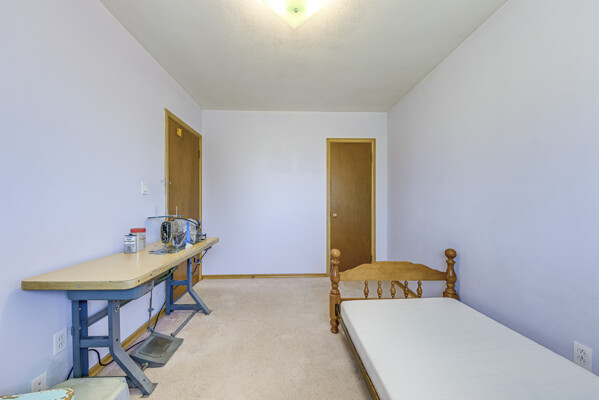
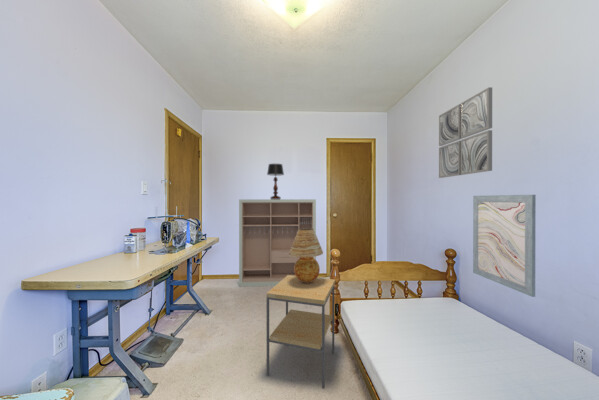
+ shelving unit (278, 240)
+ table lamp (275, 181)
+ side table (303, 323)
+ table lamp (306, 255)
+ wall art (499, 239)
+ wall art (461, 138)
